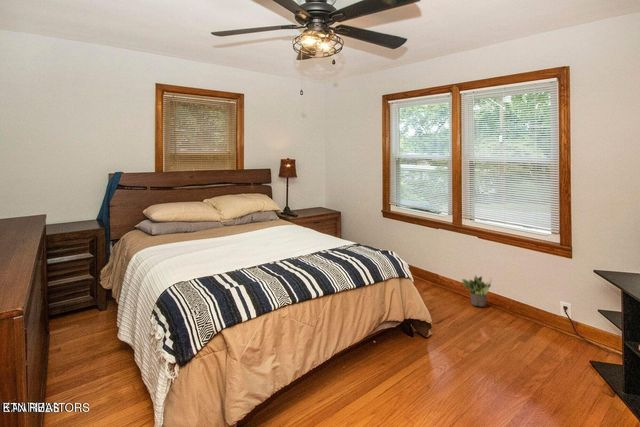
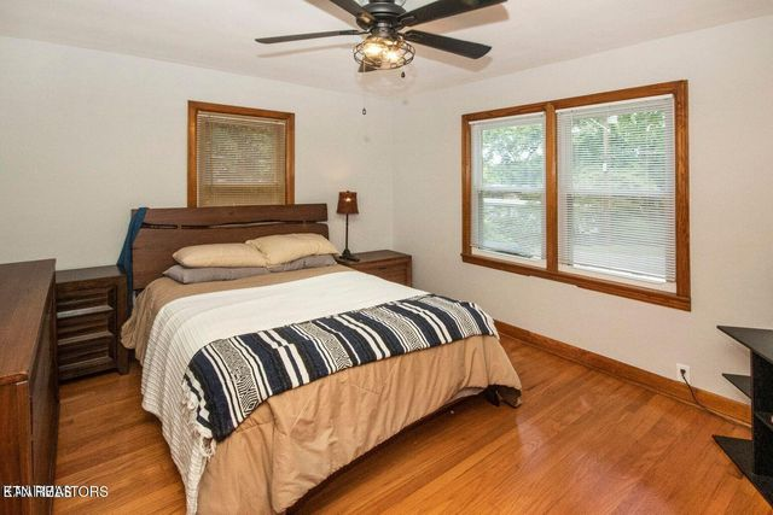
- potted plant (475, 288)
